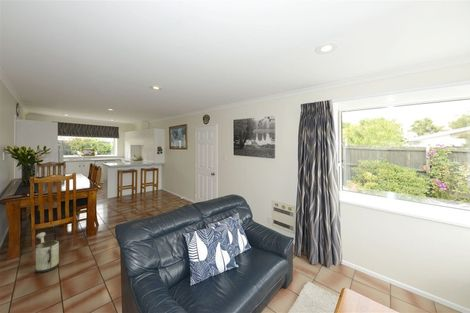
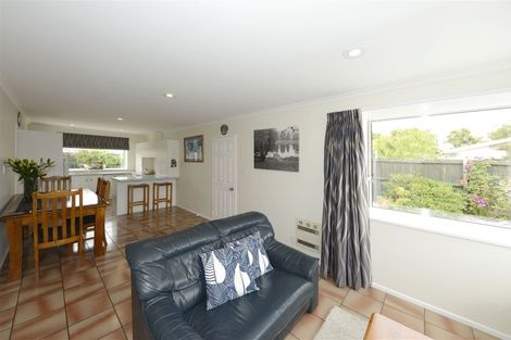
- watering can (45, 249)
